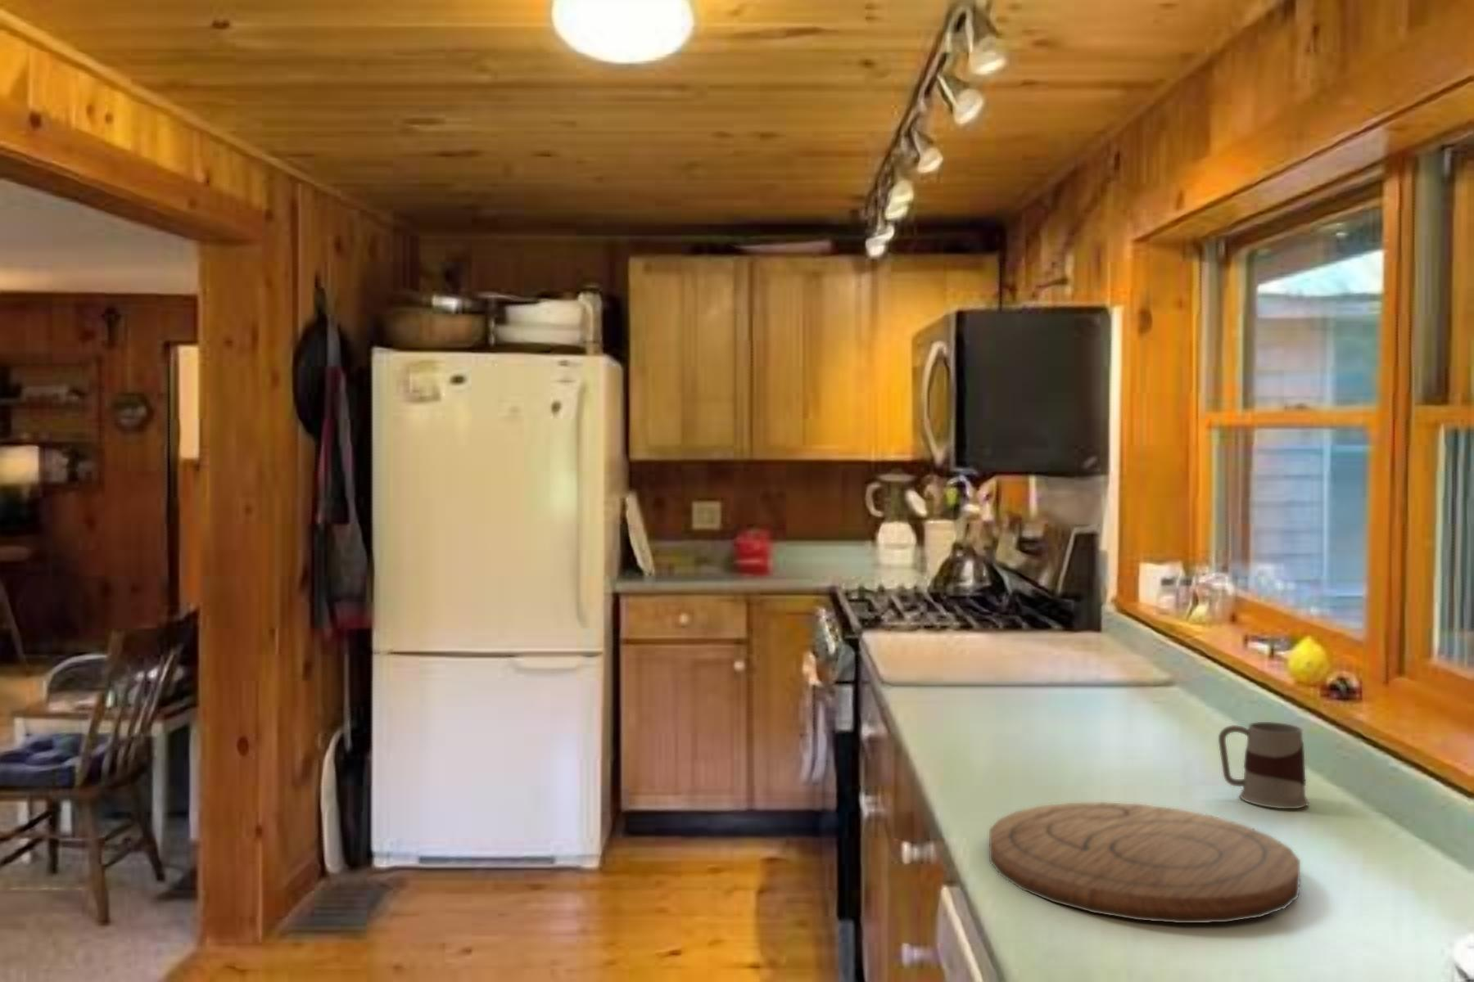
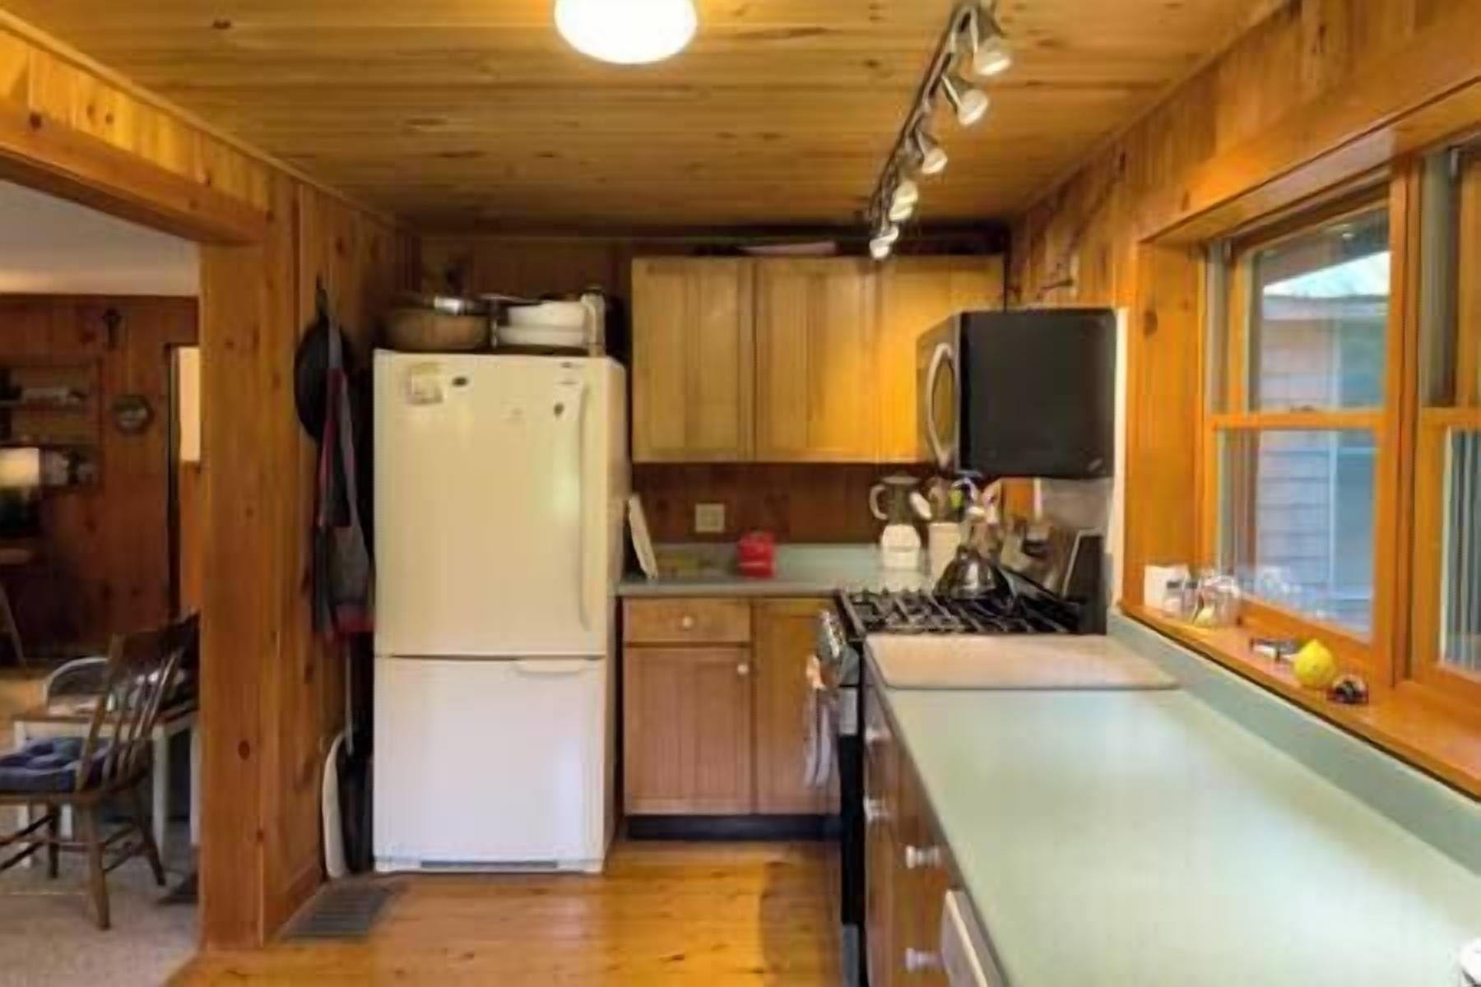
- mug (1262, 762)
- cutting board (1138, 855)
